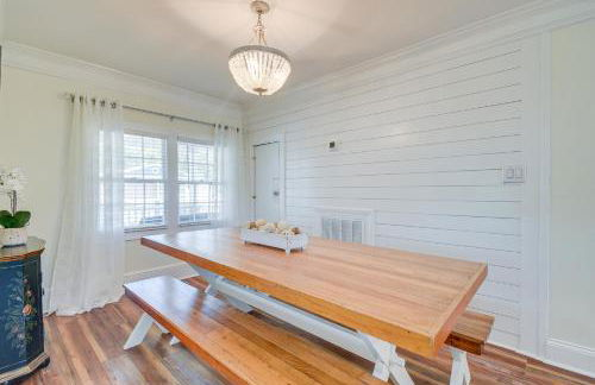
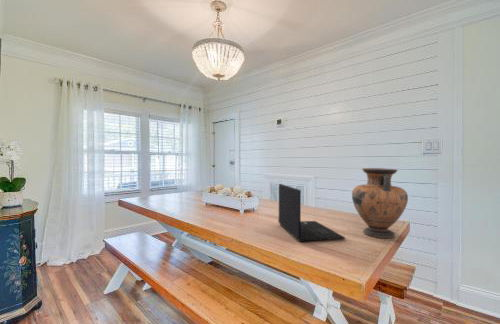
+ vase (378, 201)
+ laptop (300, 208)
